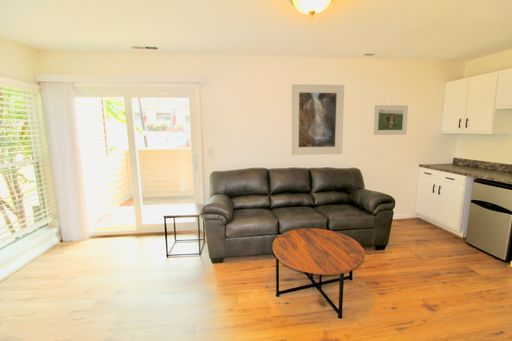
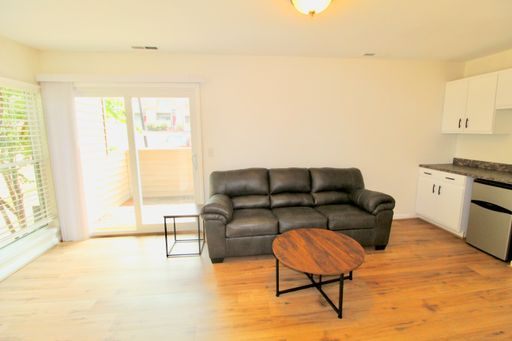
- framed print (390, 120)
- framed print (317, 120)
